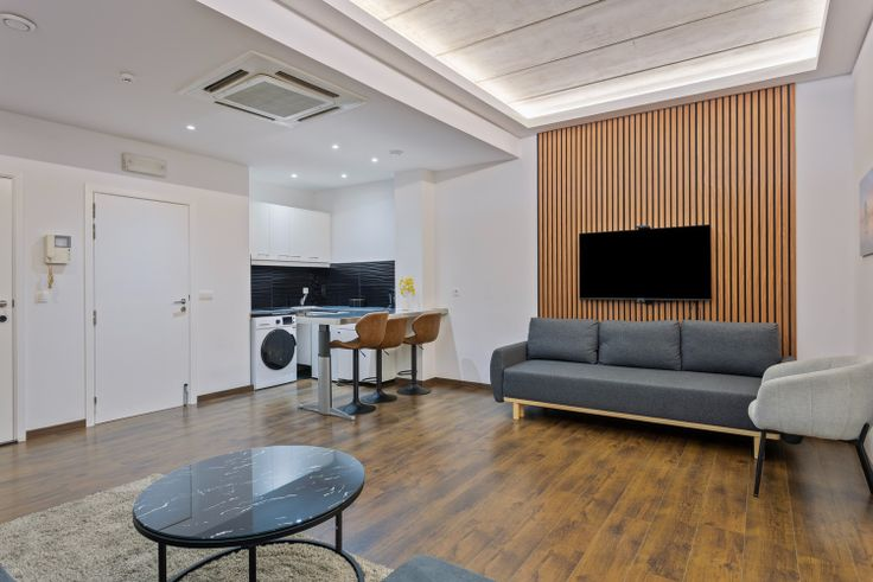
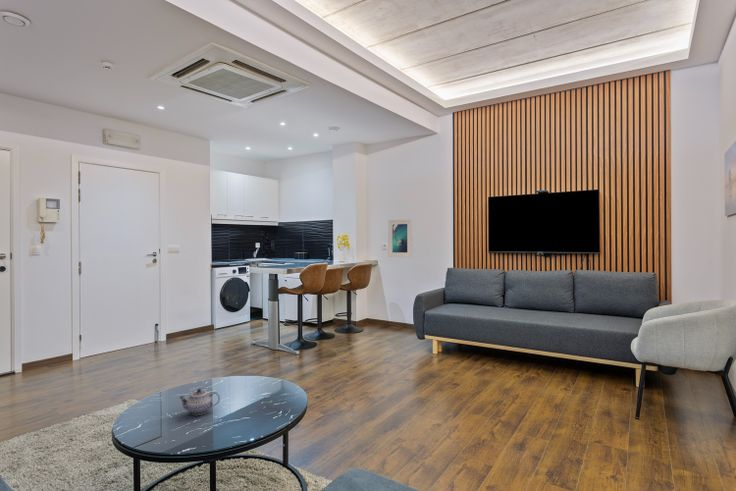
+ teapot (199, 400)
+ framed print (399, 238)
